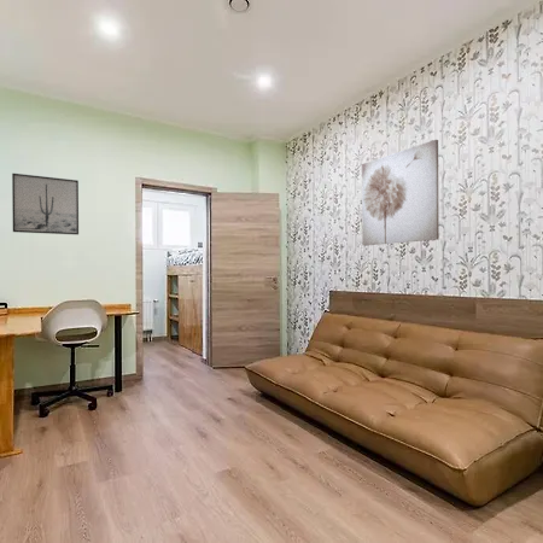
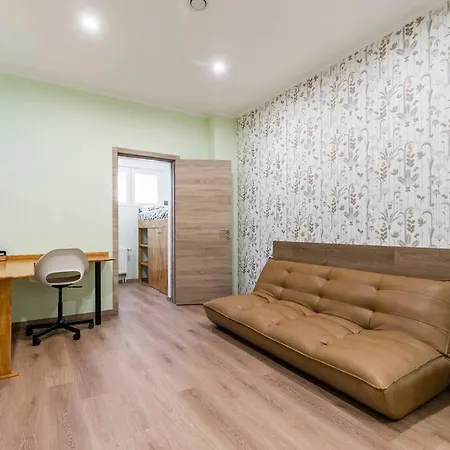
- wall art (396, 198)
- wall art (46, 205)
